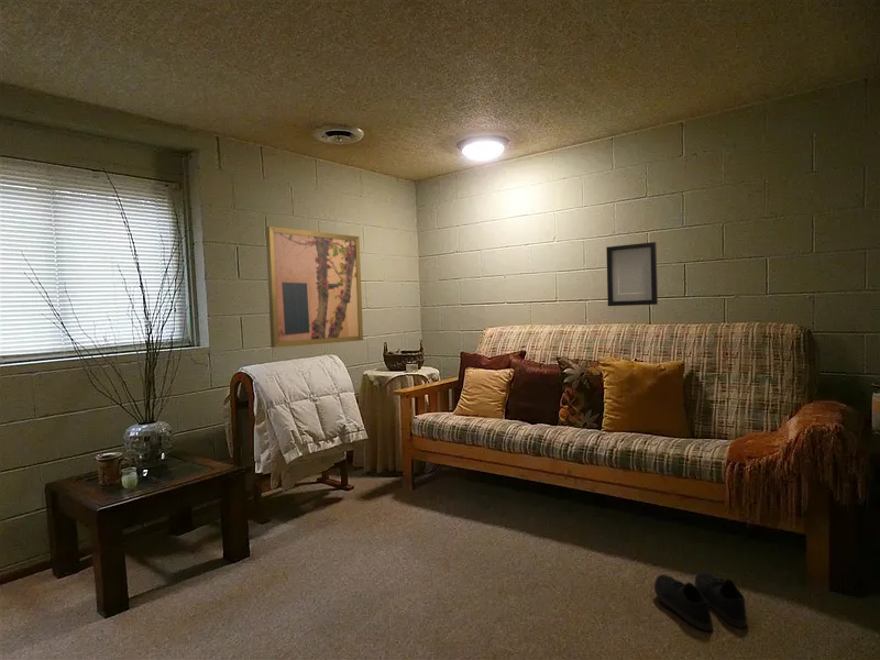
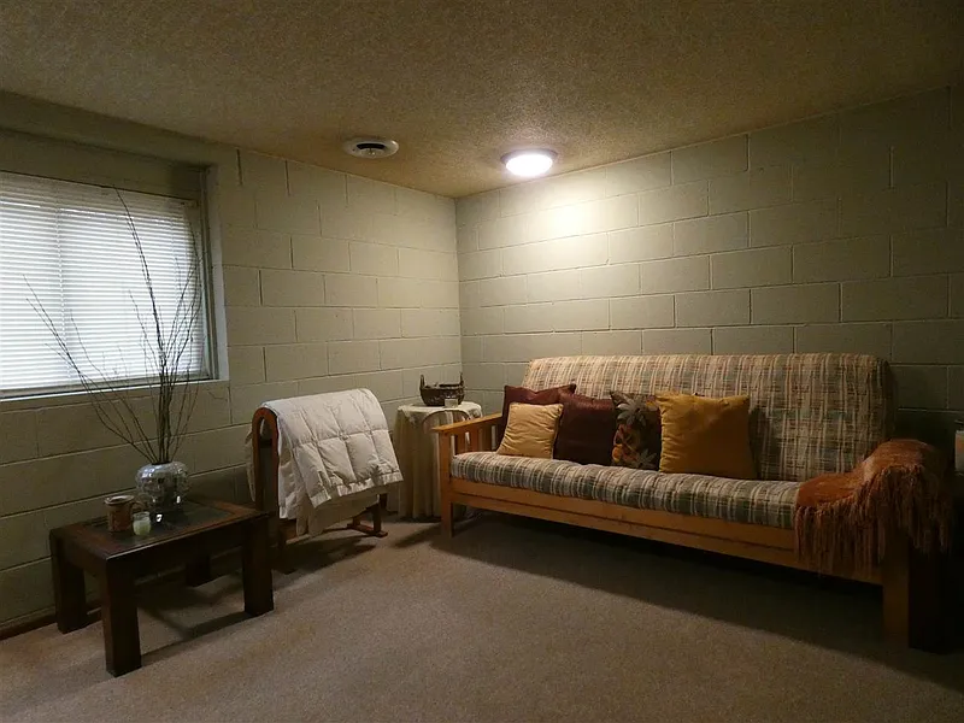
- wall art (318, 287)
- shoe (702, 591)
- picture frame (631, 275)
